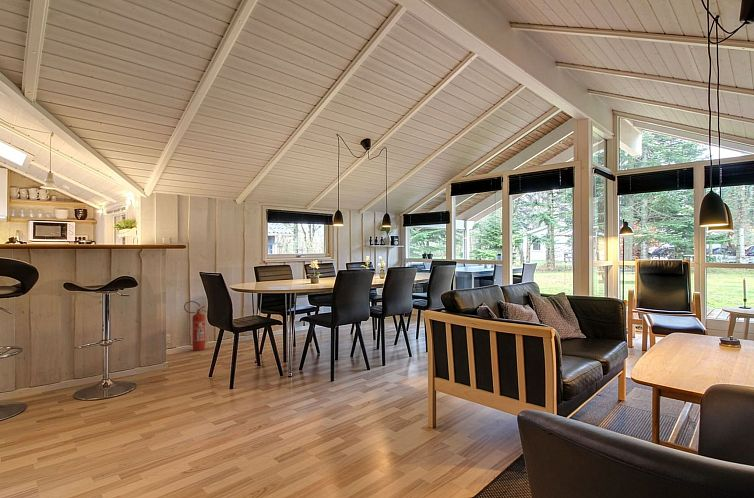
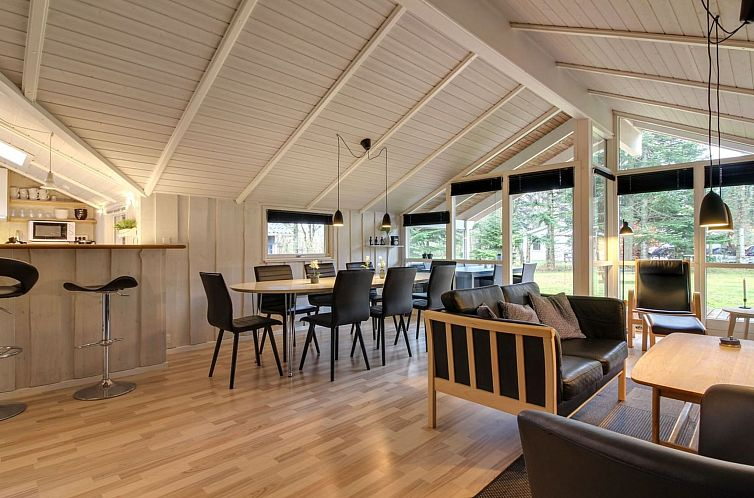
- fire extinguisher (195, 325)
